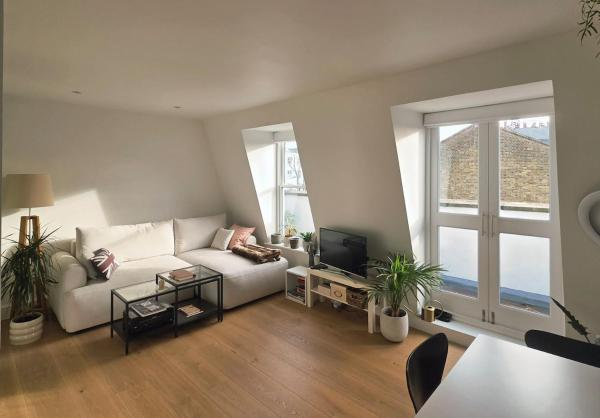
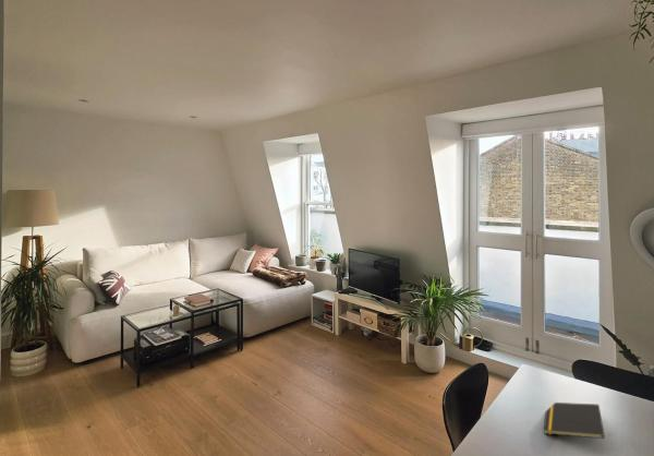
+ notepad (572, 418)
